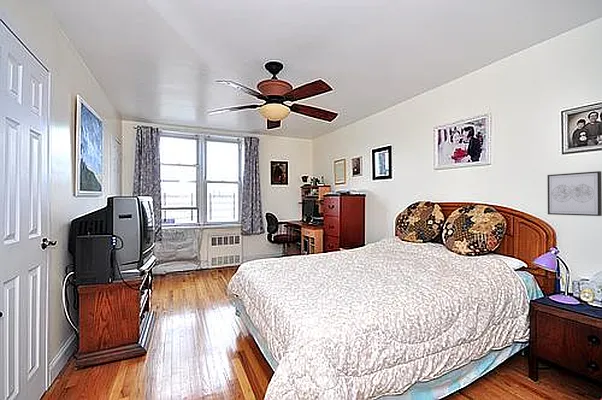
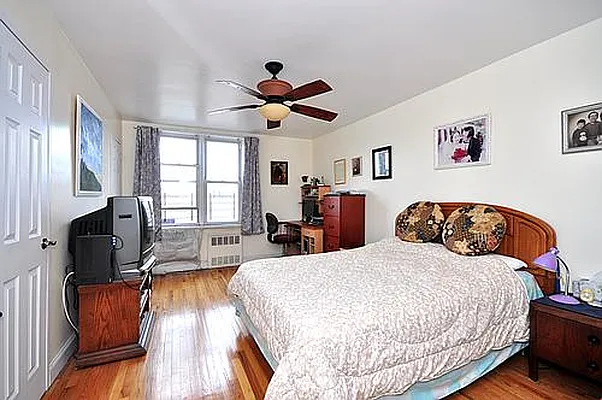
- wall art (572, 194)
